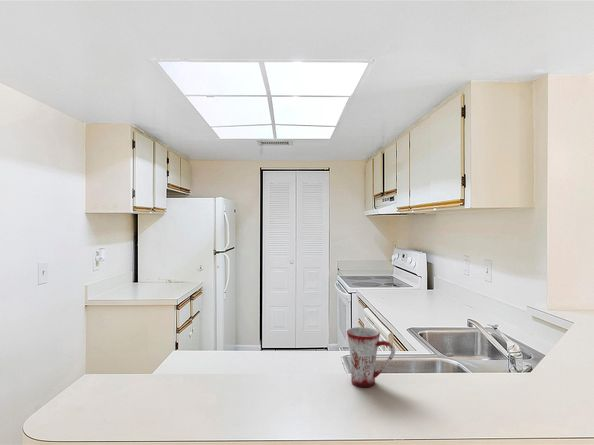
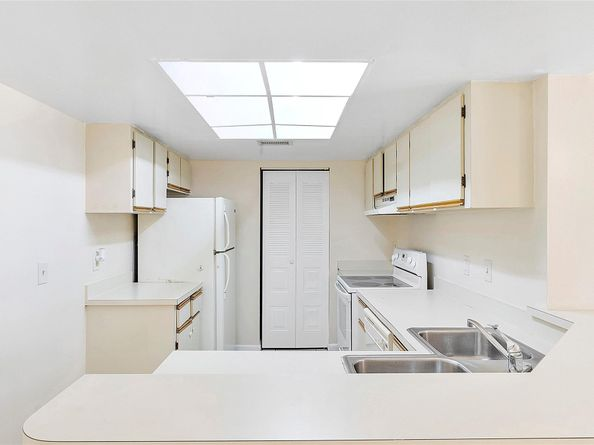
- mug (370, 358)
